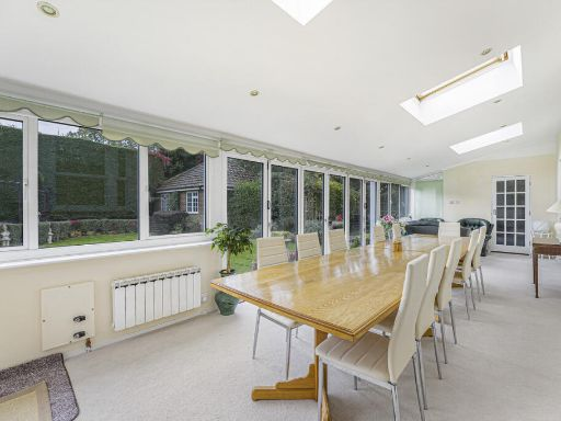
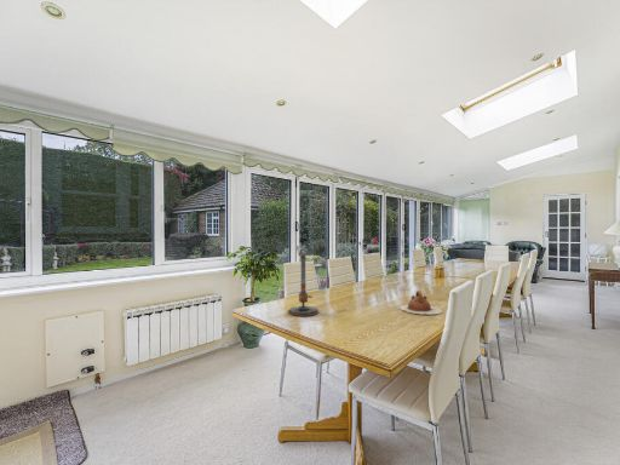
+ candlestick (303, 282)
+ teapot (420, 299)
